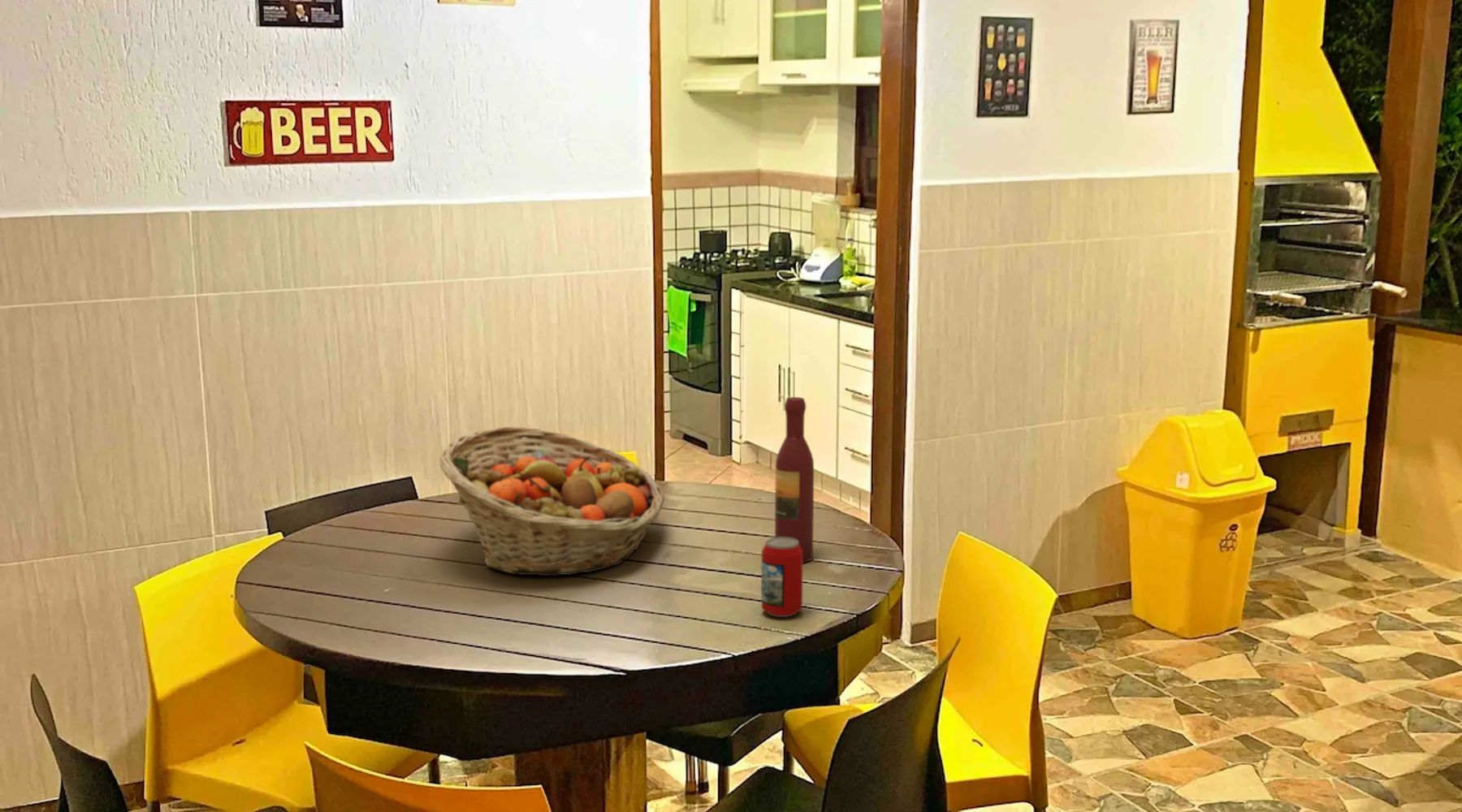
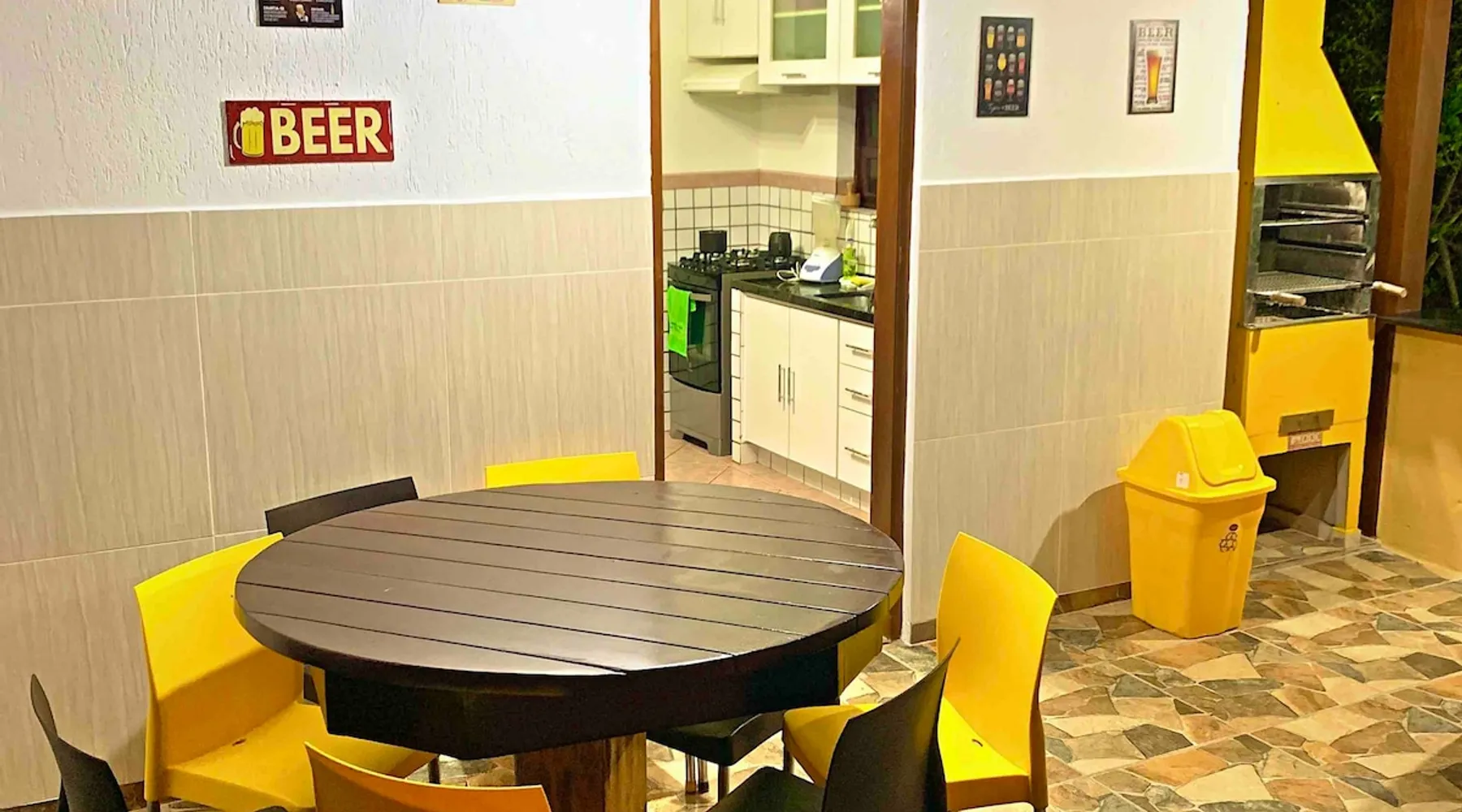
- wine bottle (794, 478)
- beverage can (781, 577)
- fruit basket (554, 495)
